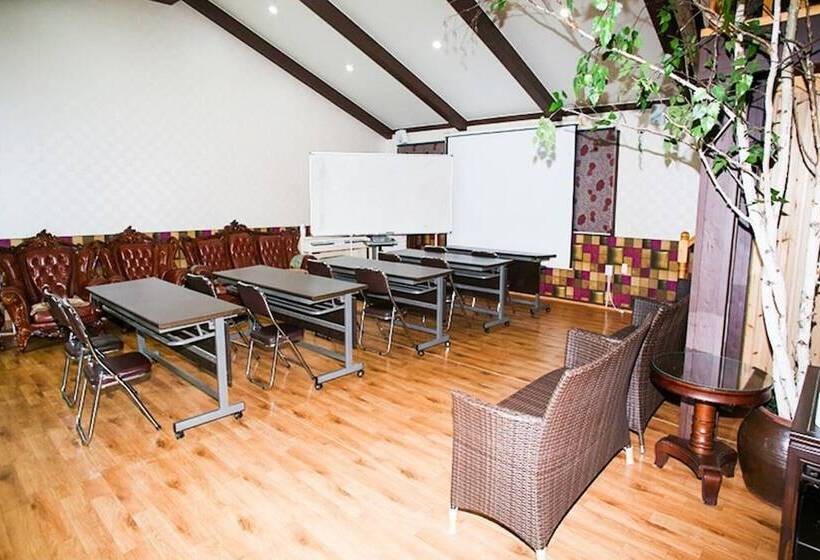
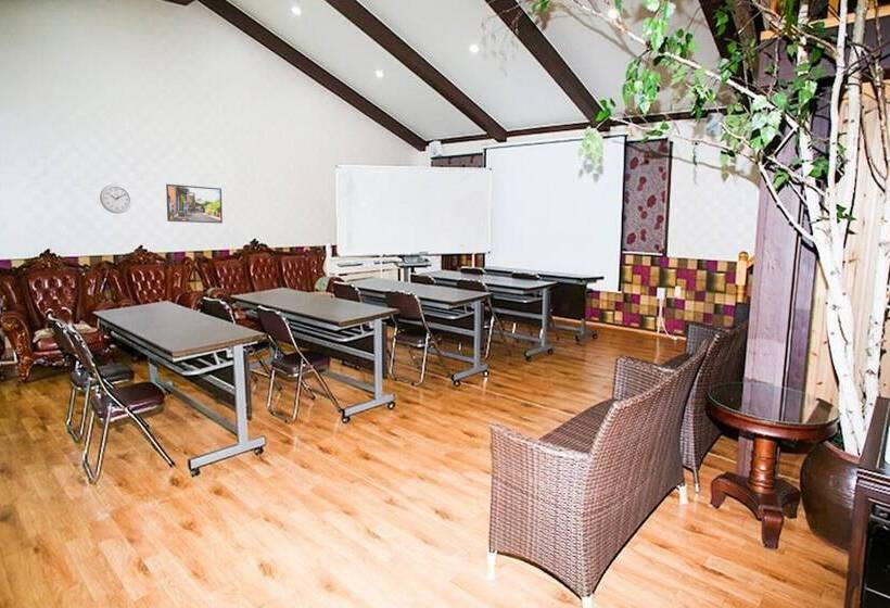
+ wall clock (116, 199)
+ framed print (194, 204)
